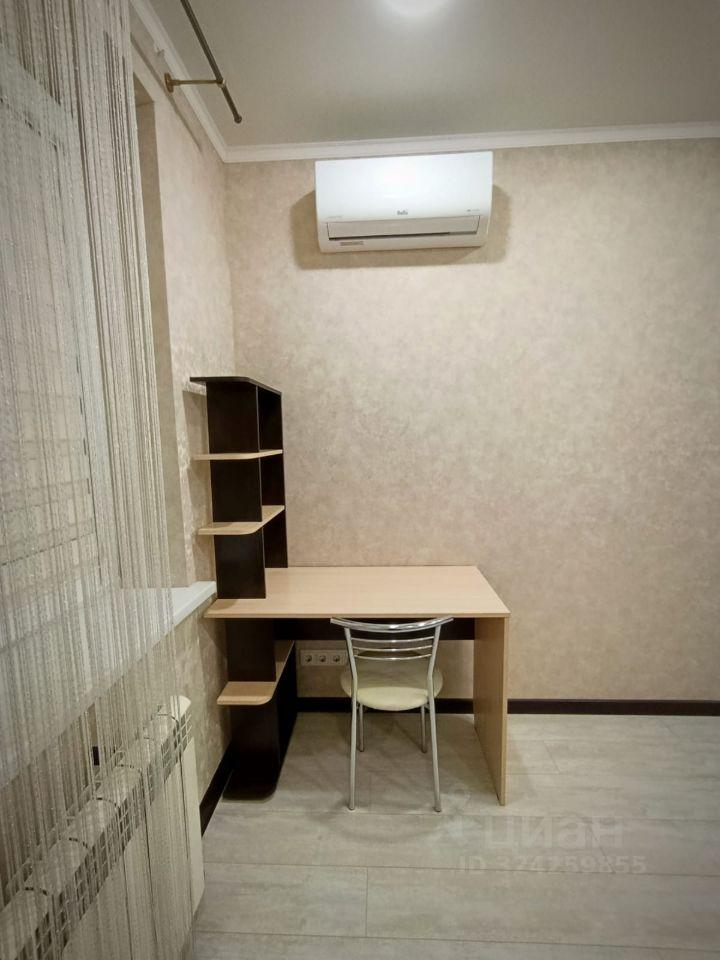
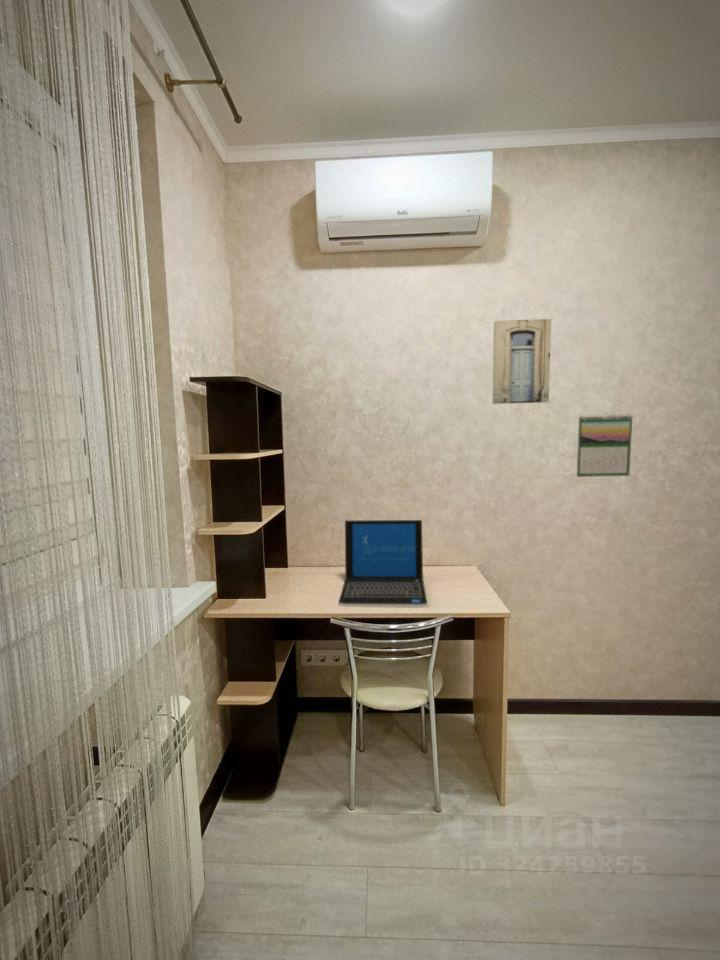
+ calendar (604, 445)
+ laptop (382, 560)
+ wall art (521, 362)
